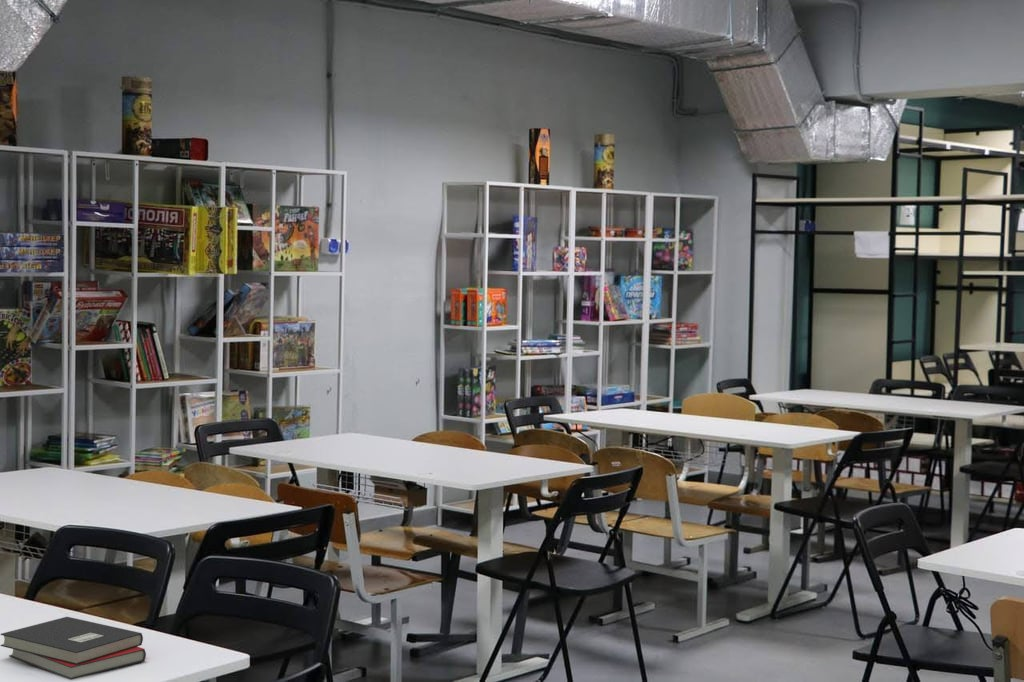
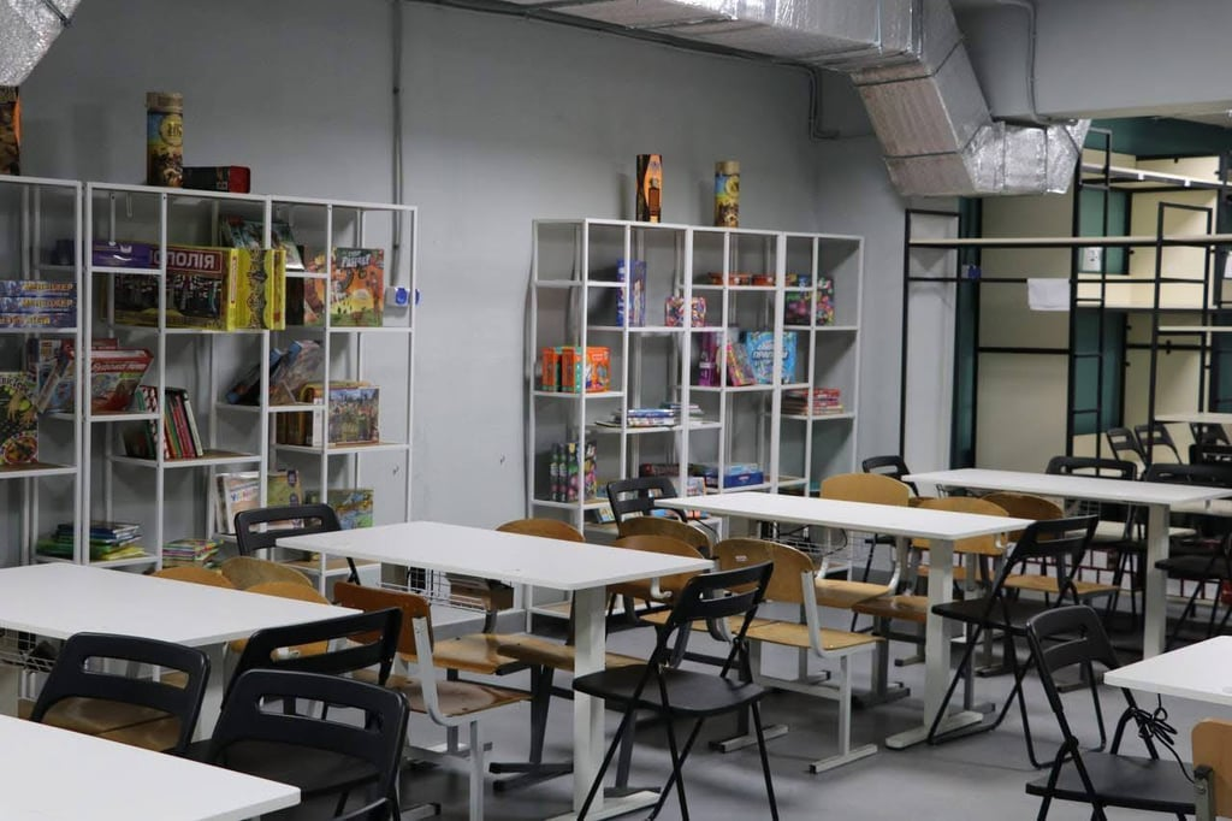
- hardback book (72, 645)
